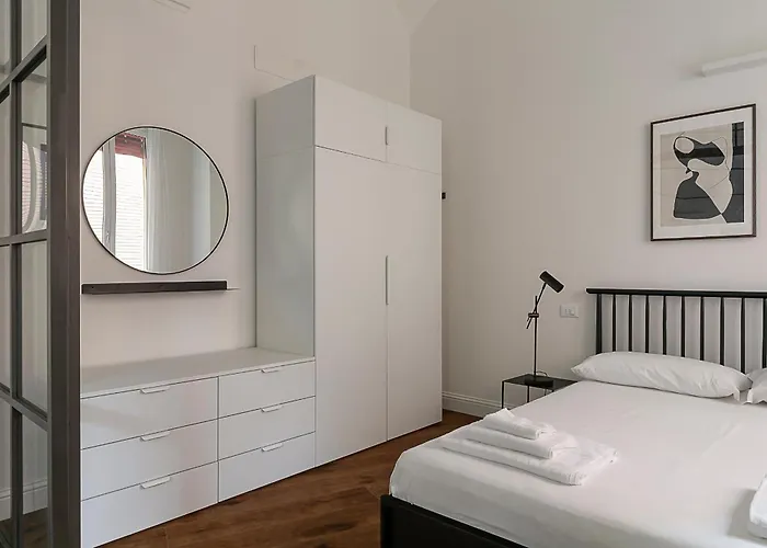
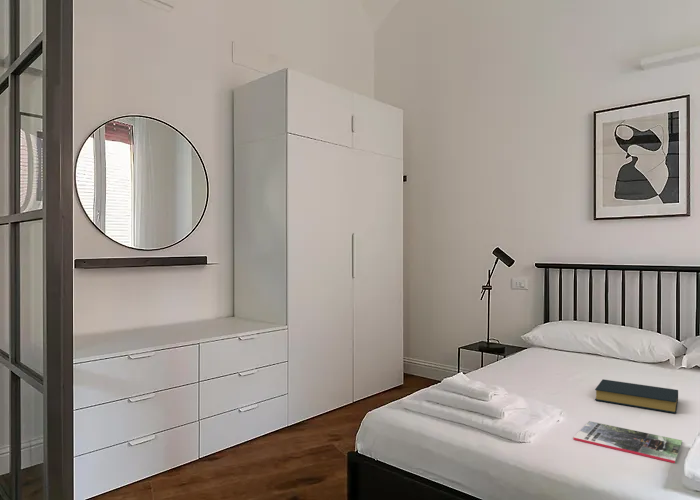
+ hardback book (636, 394)
+ magazine (627, 439)
